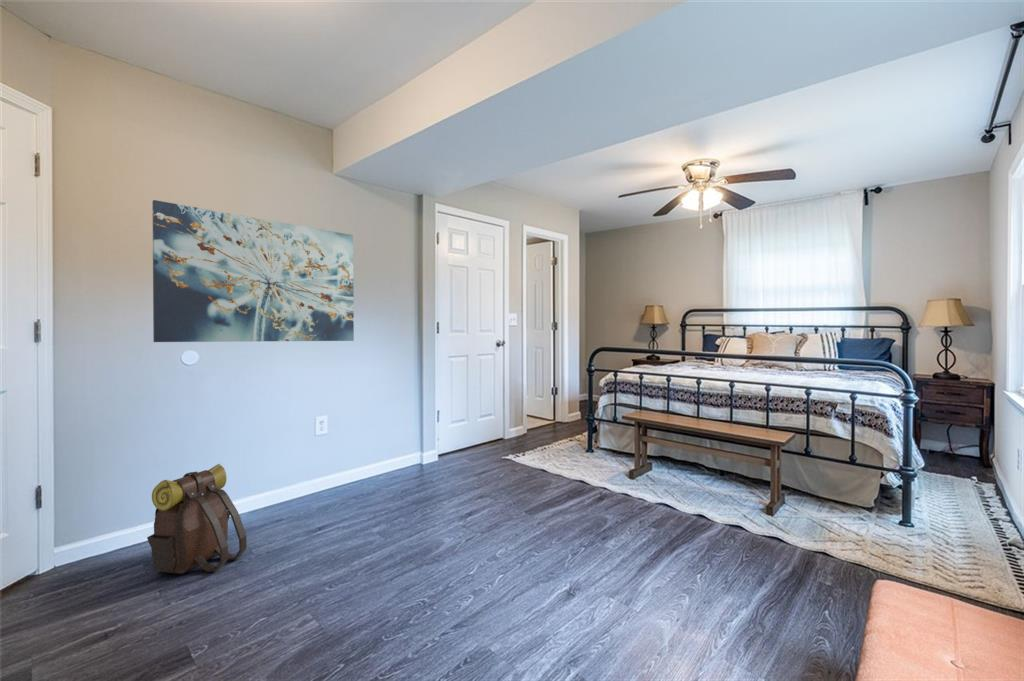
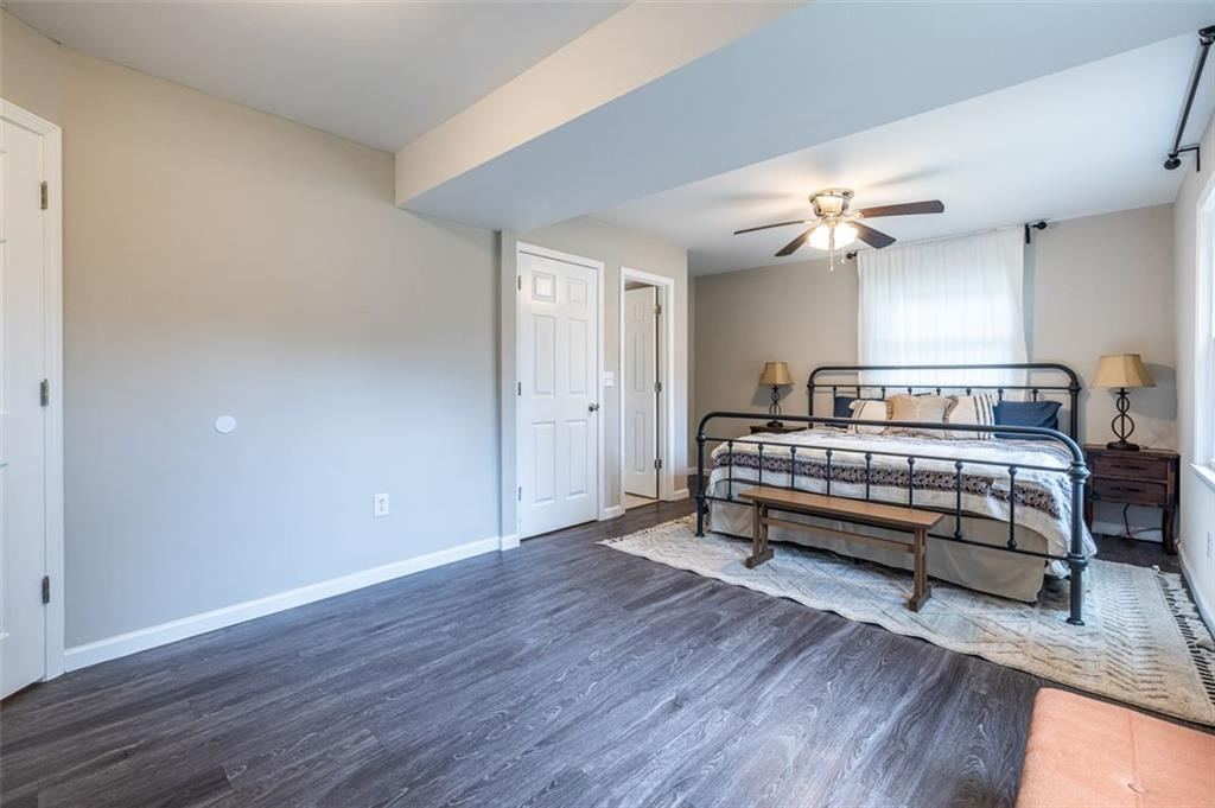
- wall art (267, 281)
- backpack (202, 517)
